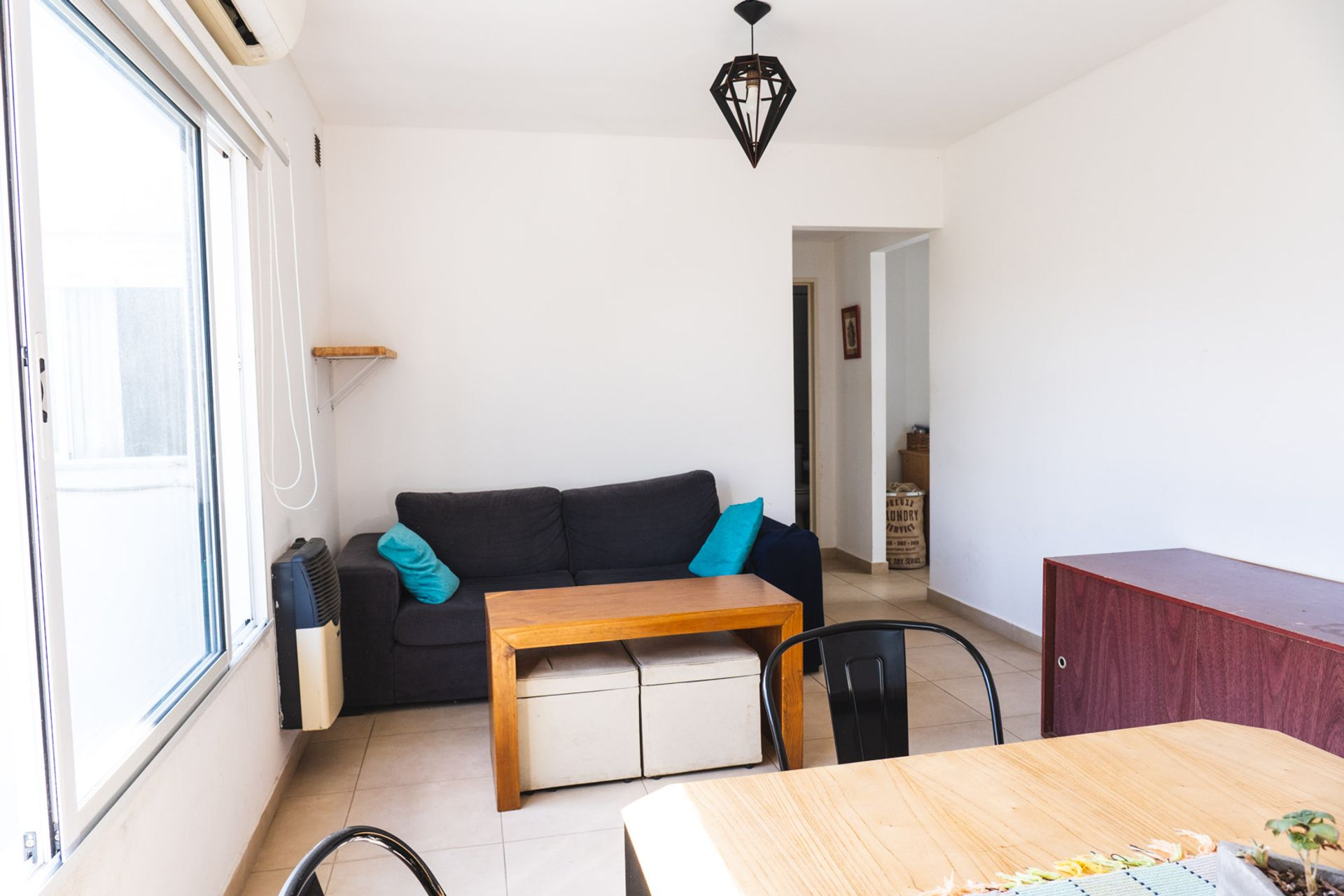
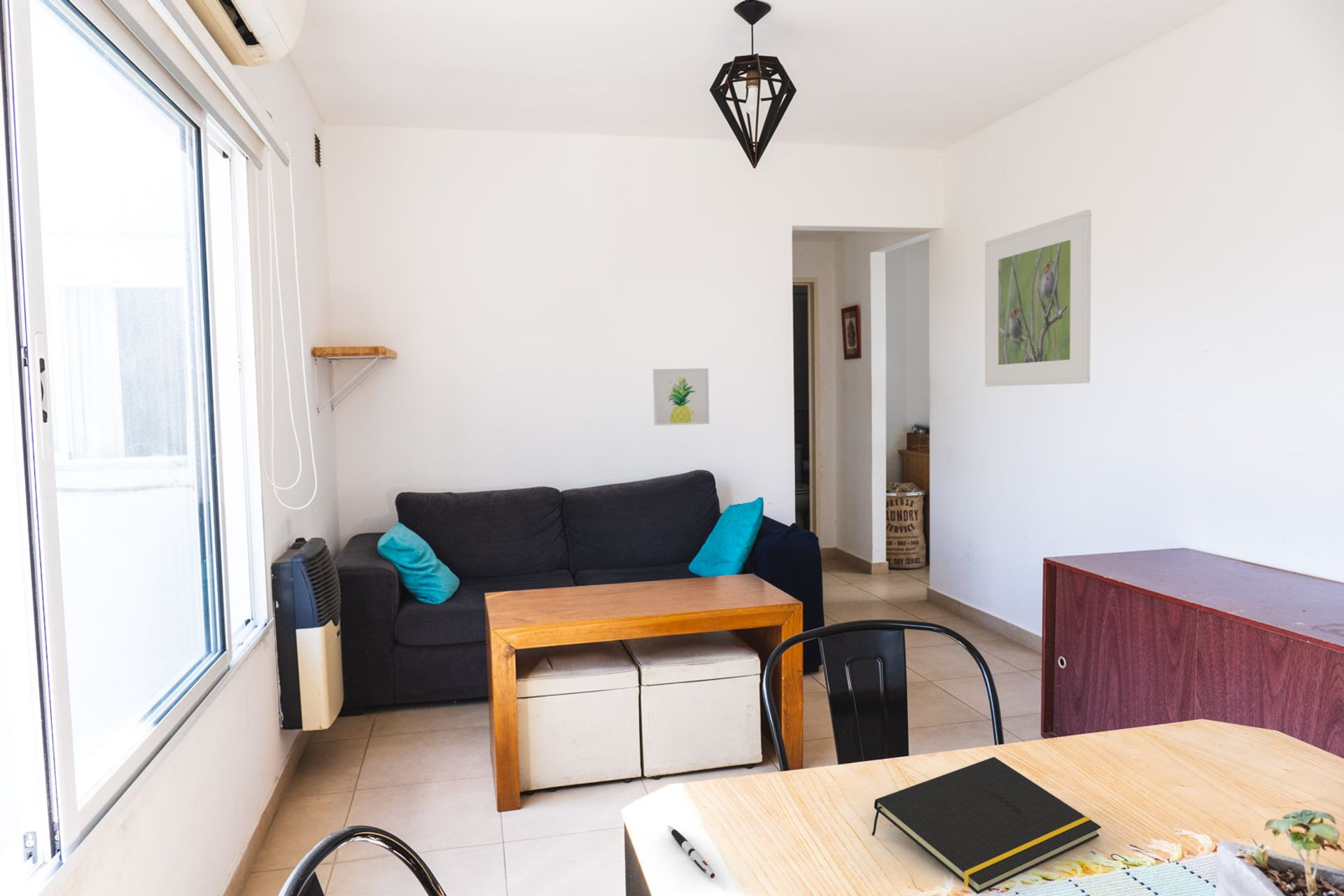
+ notepad (986, 817)
+ pen (689, 849)
+ wall art (681, 396)
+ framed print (1032, 306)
